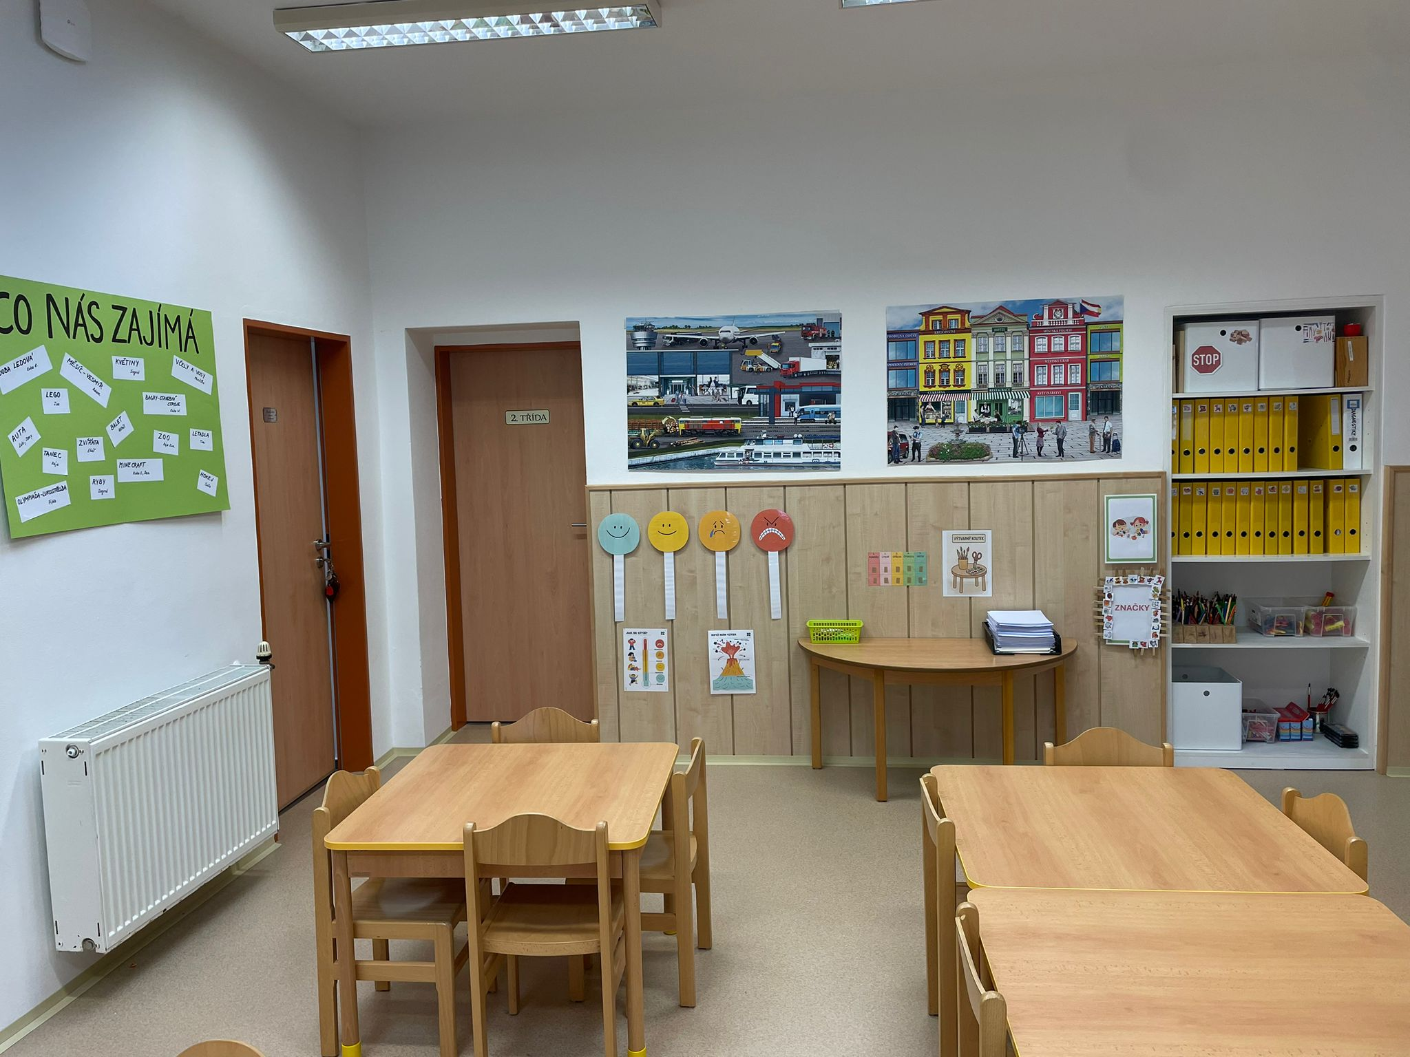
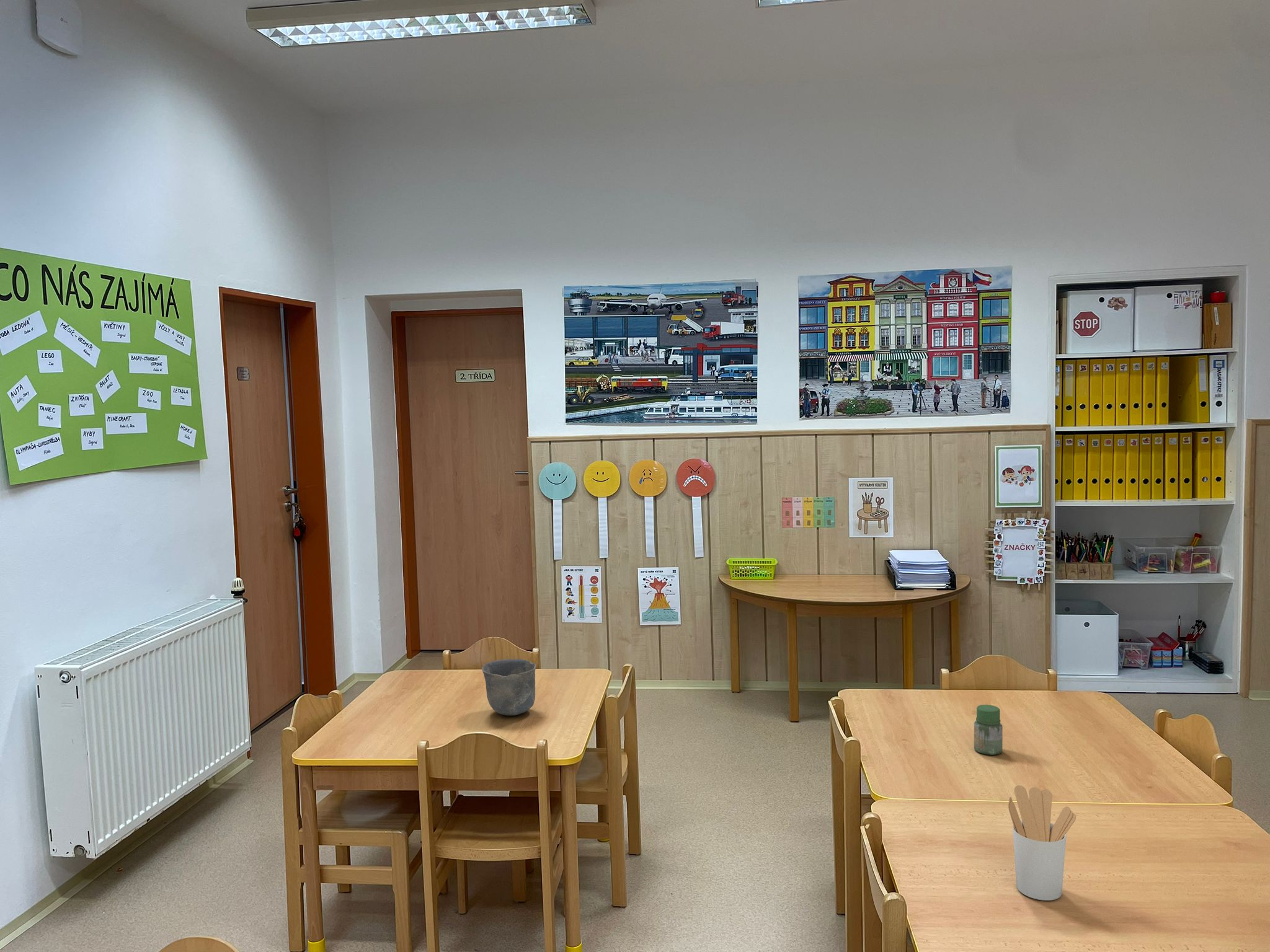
+ utensil holder (1036, 839)
+ cup (509, 689)
+ jar (988, 729)
